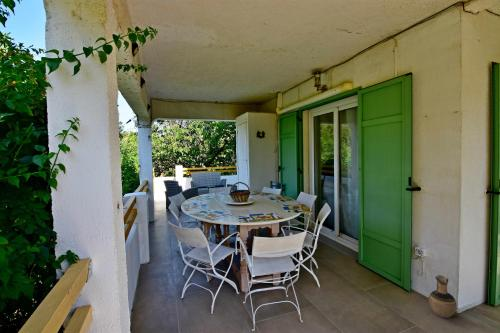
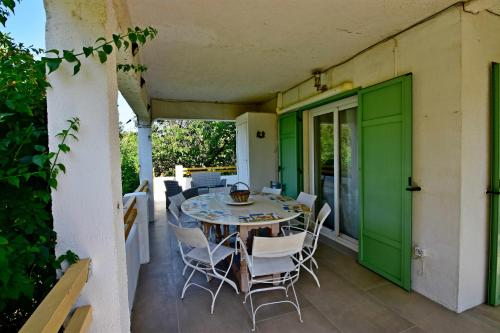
- ceramic jug (442, 296)
